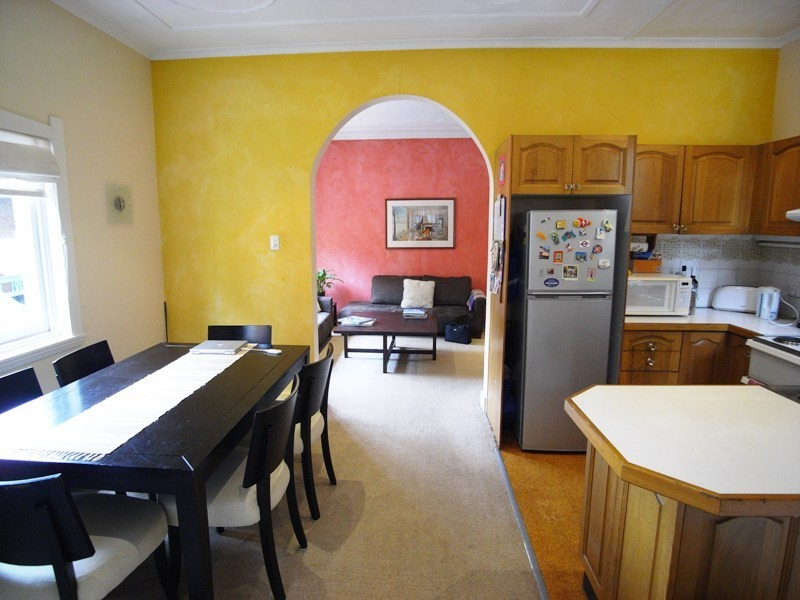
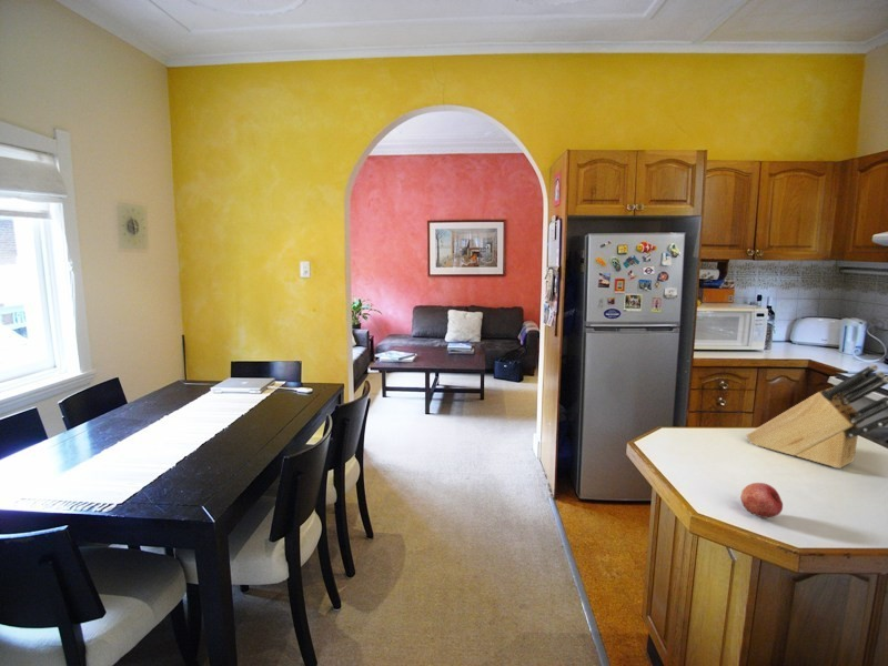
+ knife block (819, 408)
+ fruit (760, 500)
